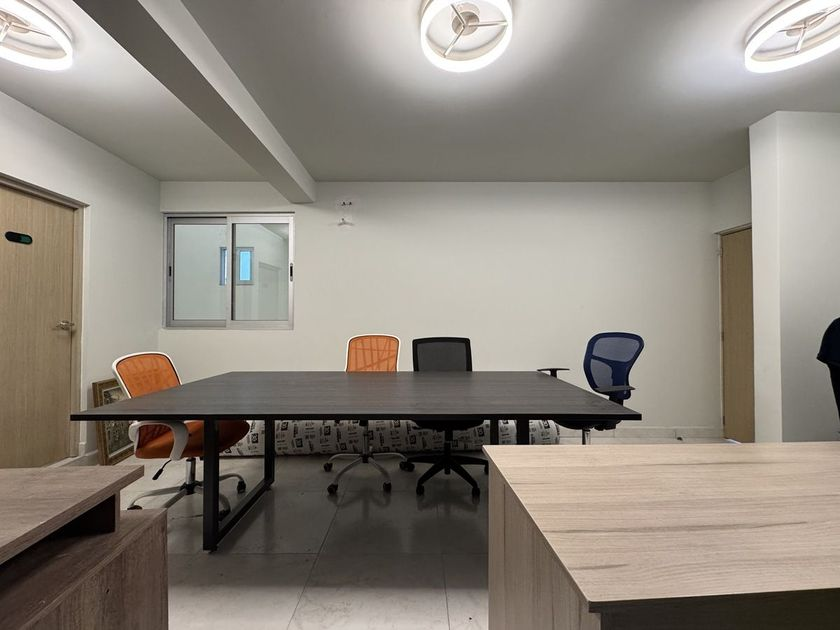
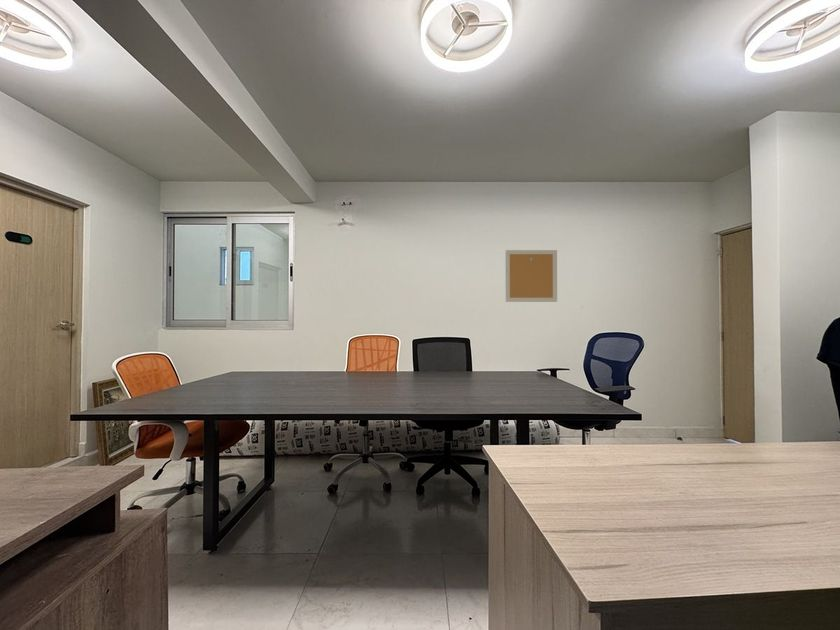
+ wall art (531, 275)
